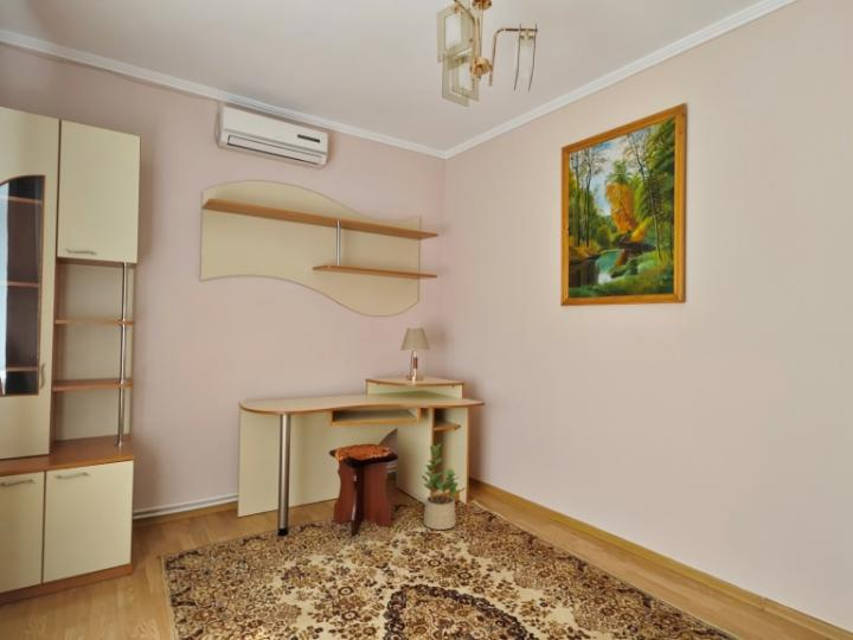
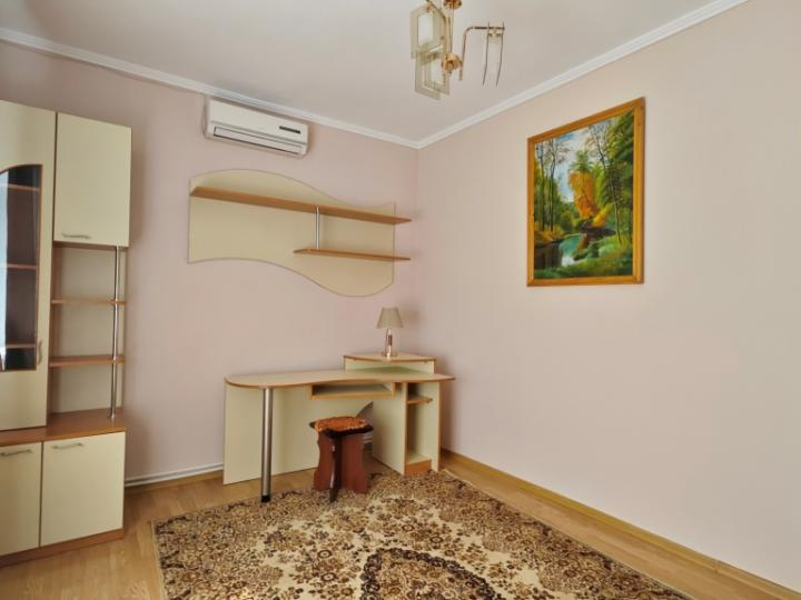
- potted plant (444, 485)
